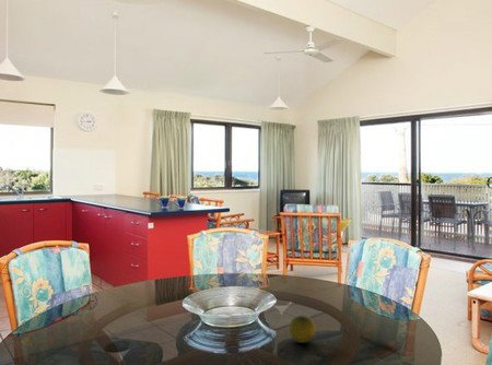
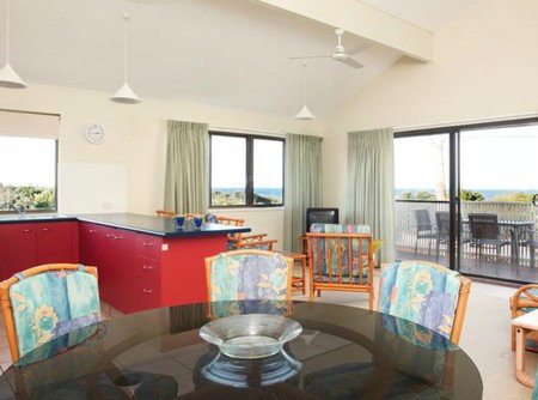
- fruit (302, 328)
